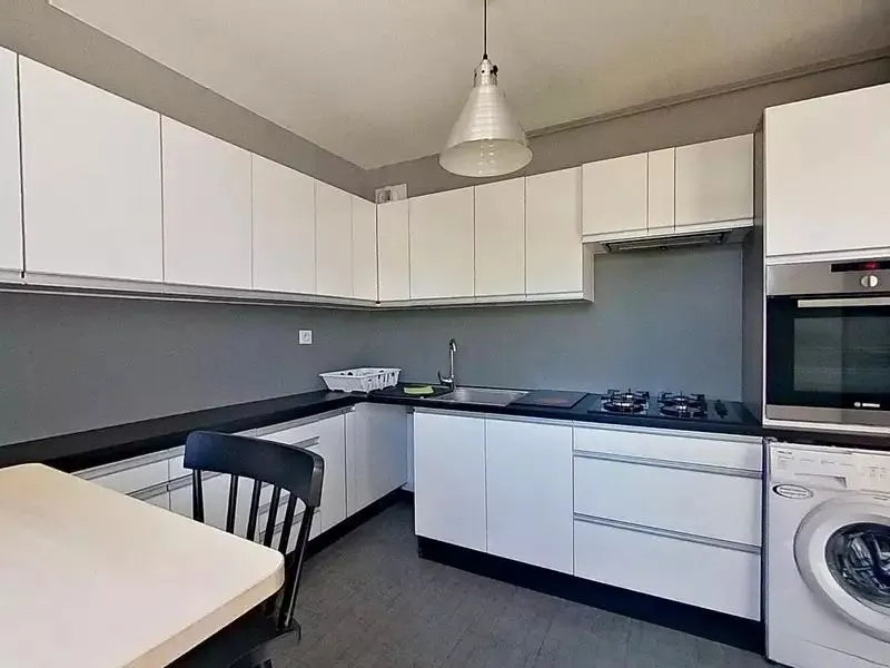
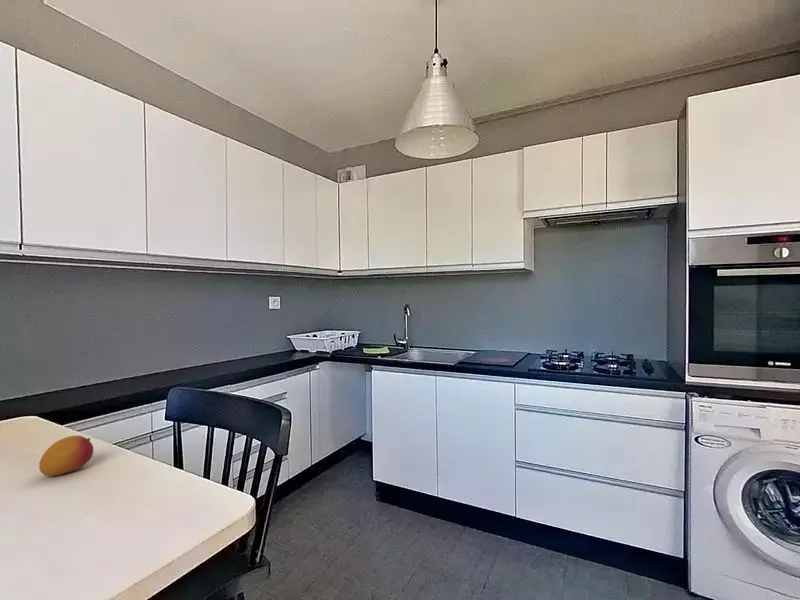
+ fruit (67, 454)
